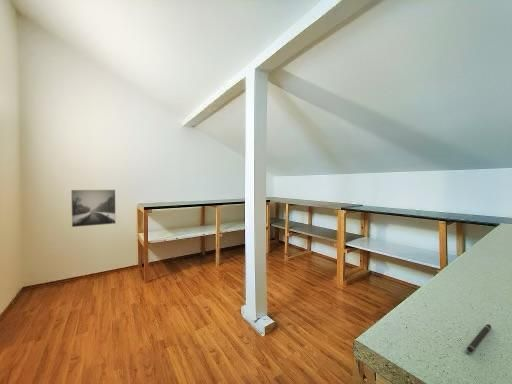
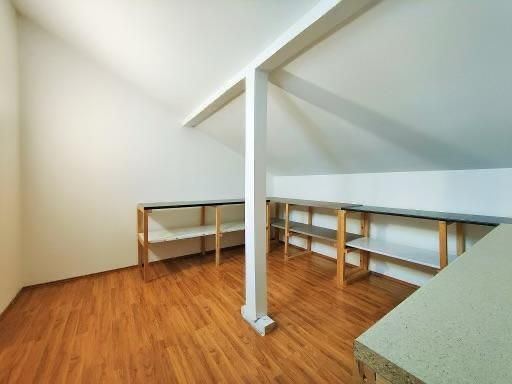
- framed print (94, 207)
- pen (480, 335)
